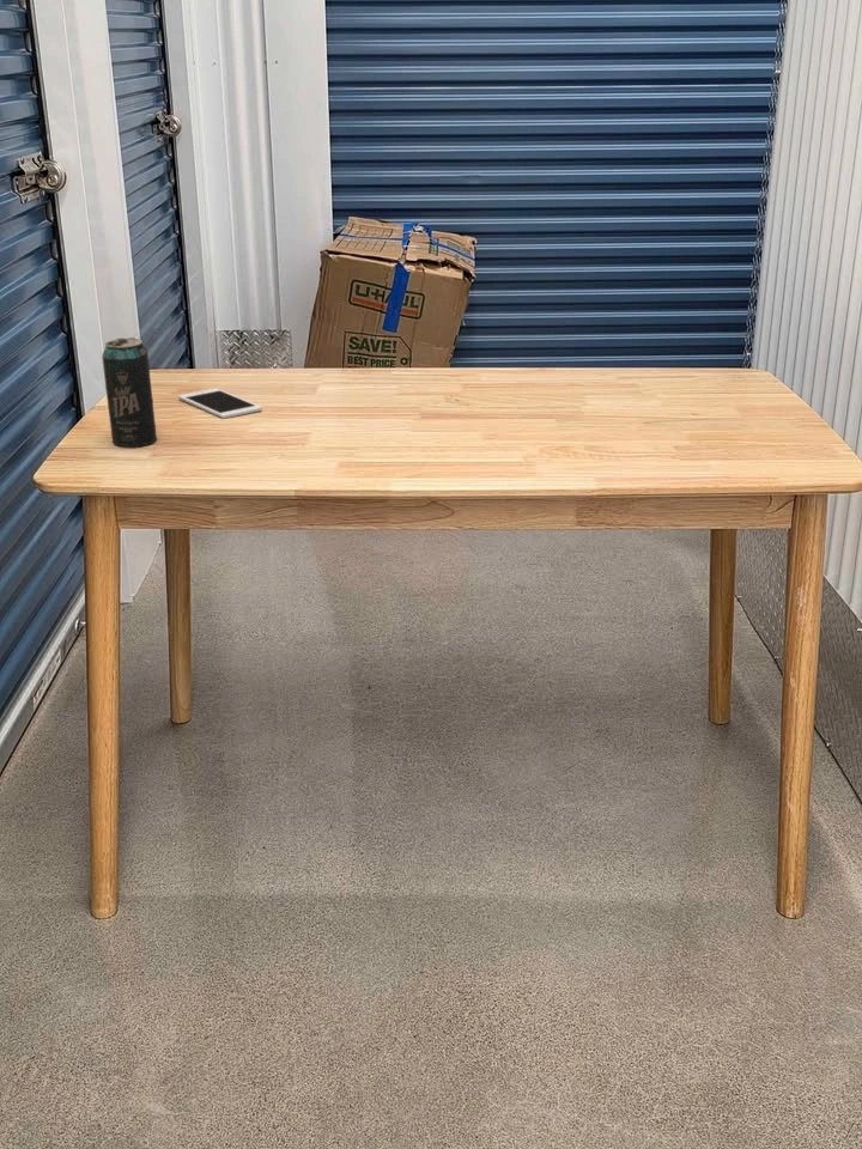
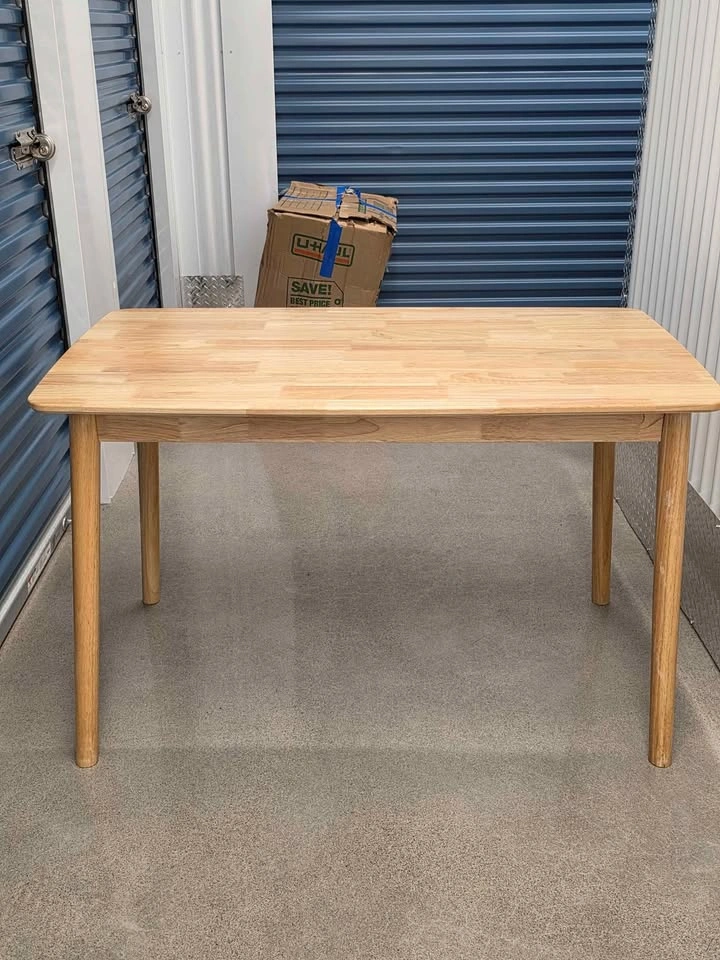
- cell phone (219, 402)
- beverage can (128, 390)
